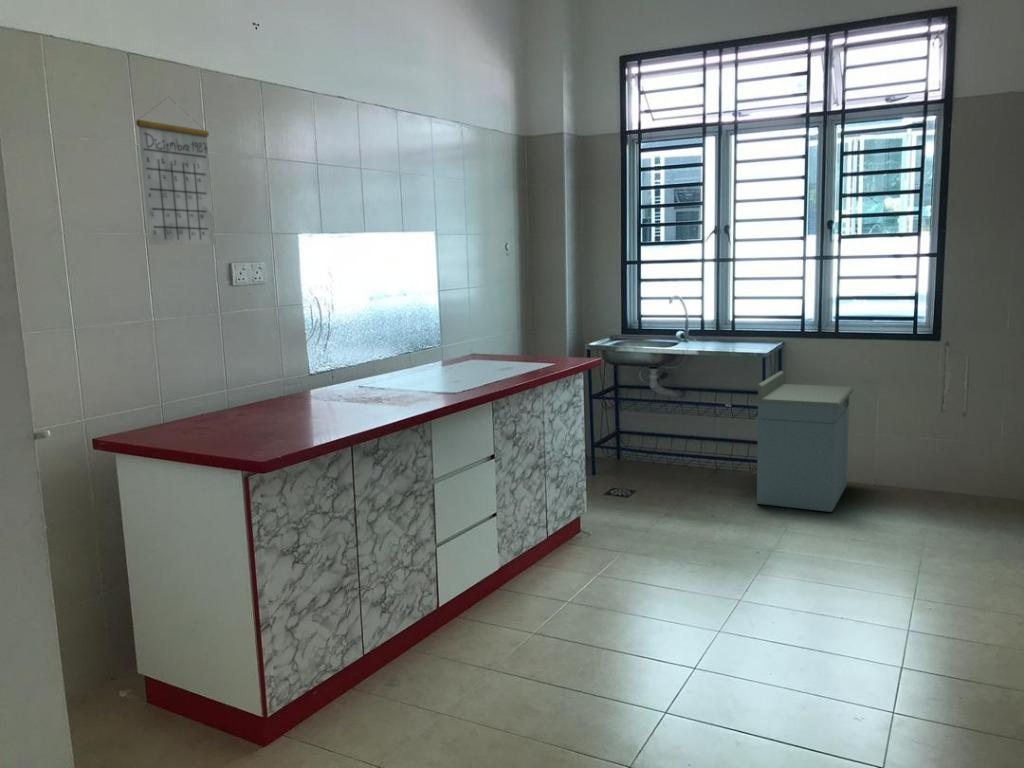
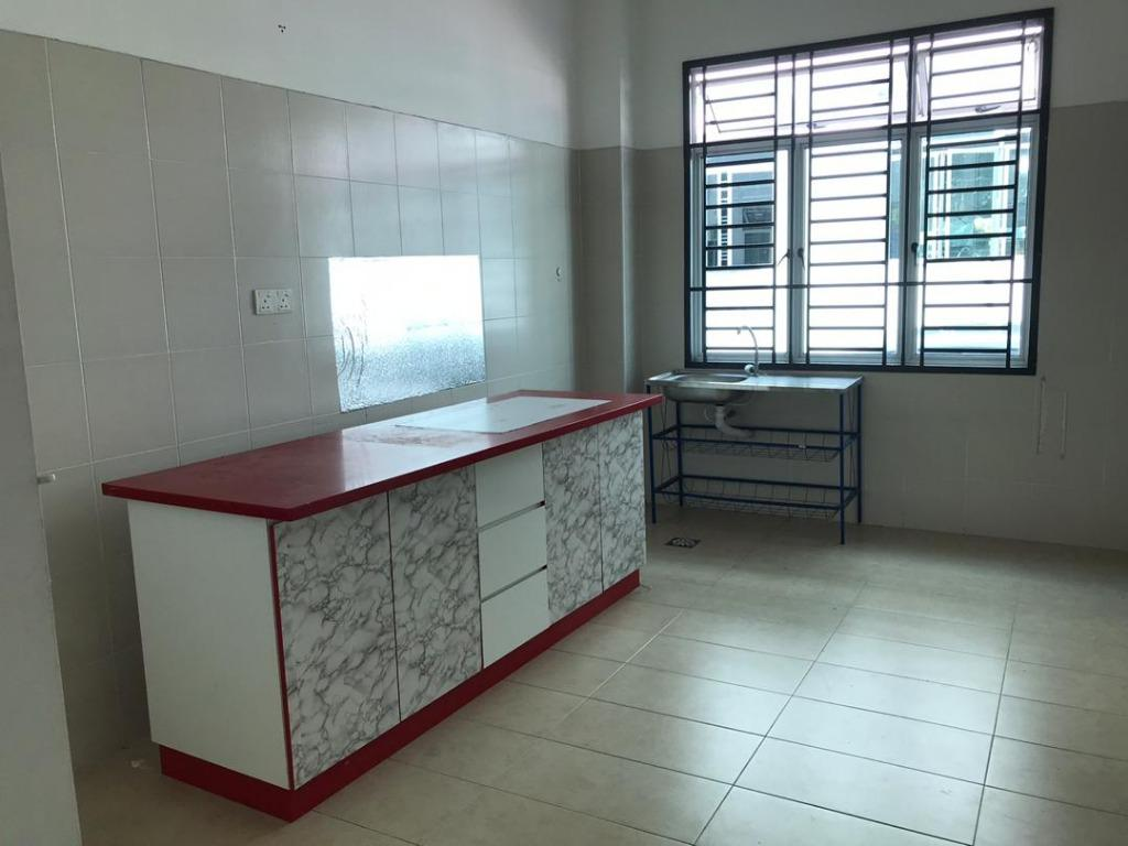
- storage cabinet (806, 436)
- calendar (177, 171)
